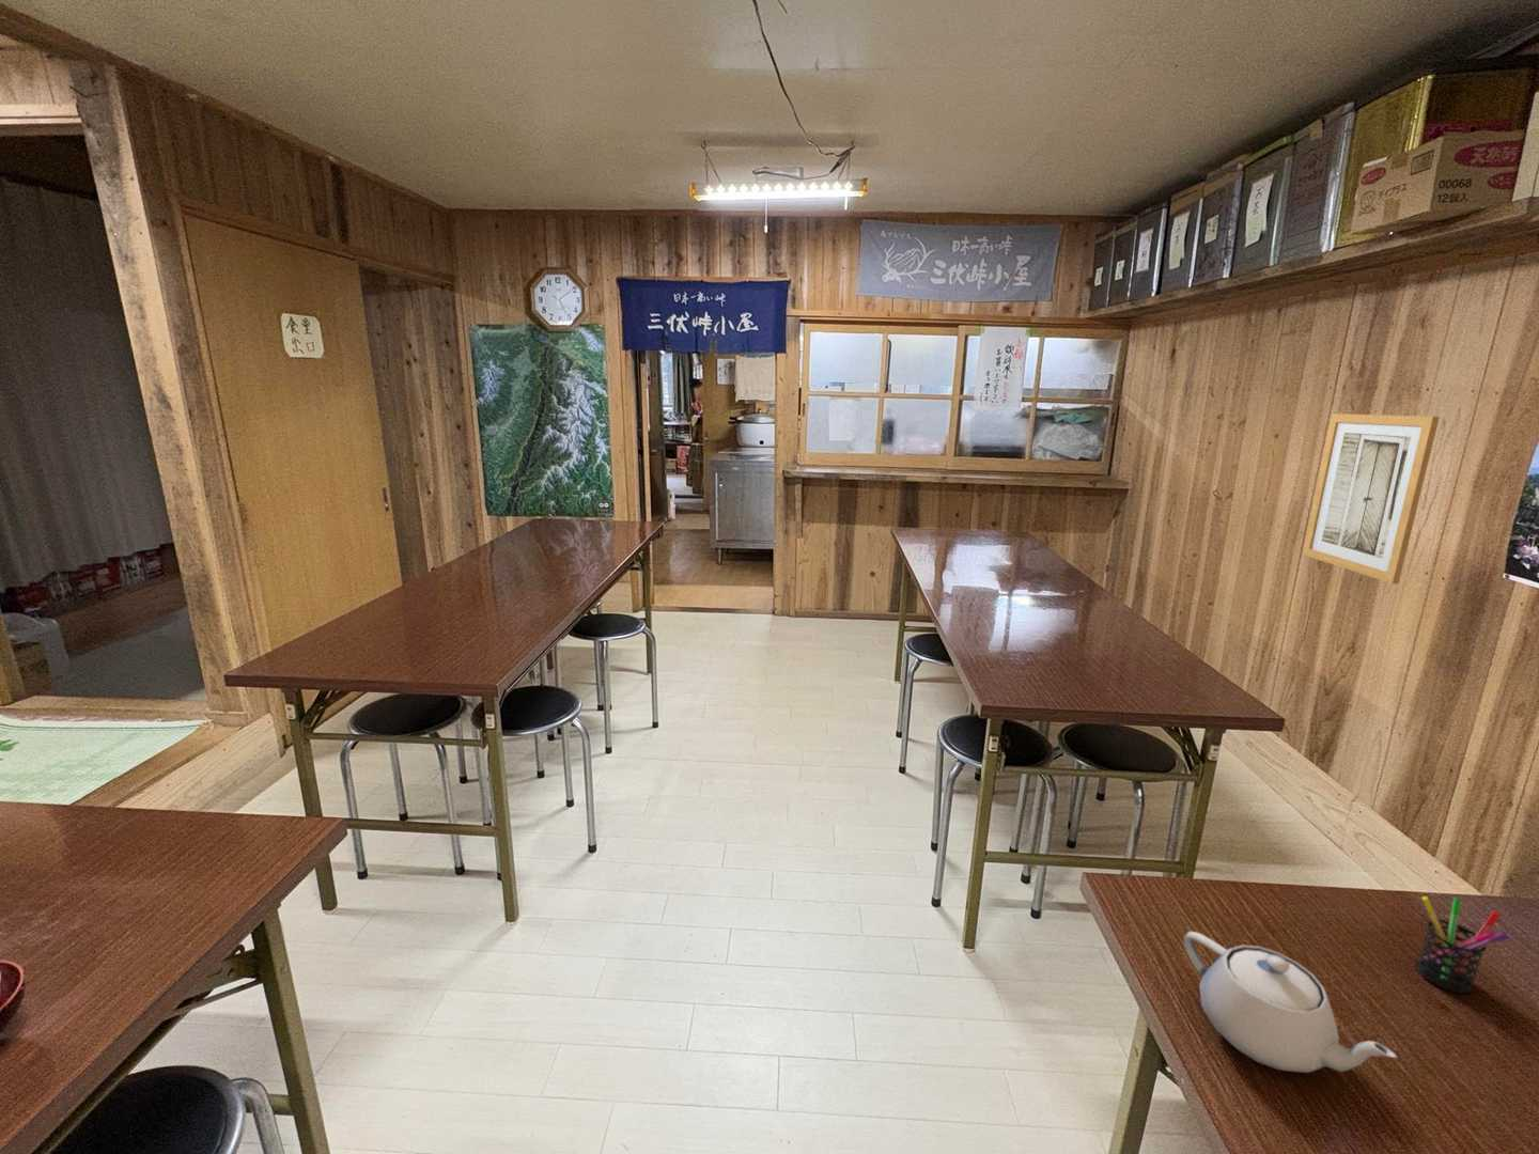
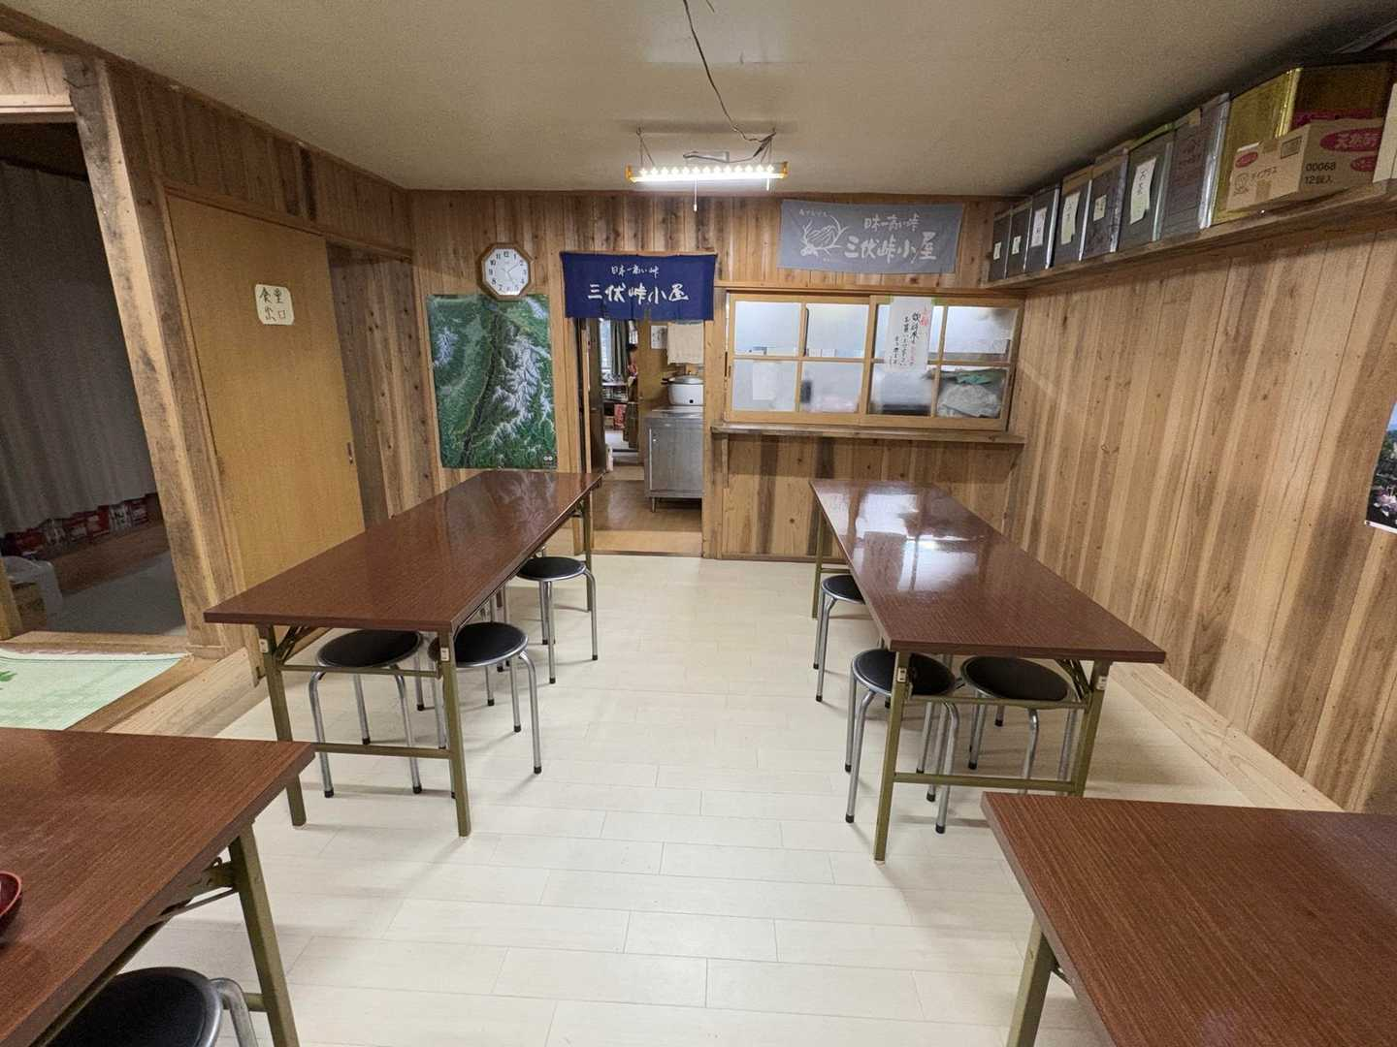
- wall art (1362, 492)
- pen holder (1457, 938)
- teapot (1275, 1000)
